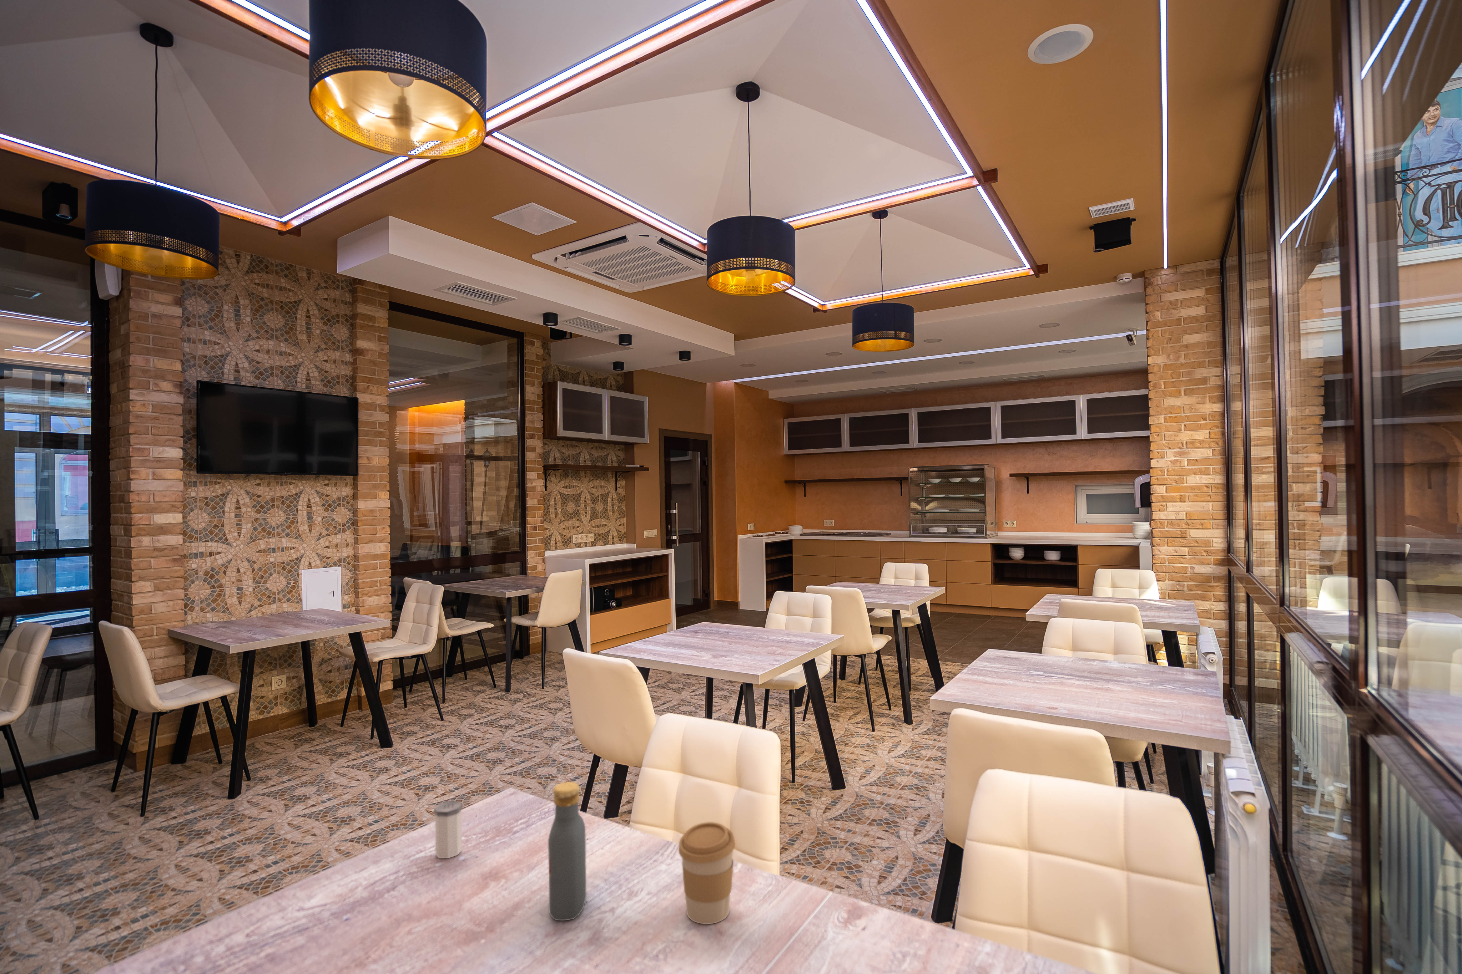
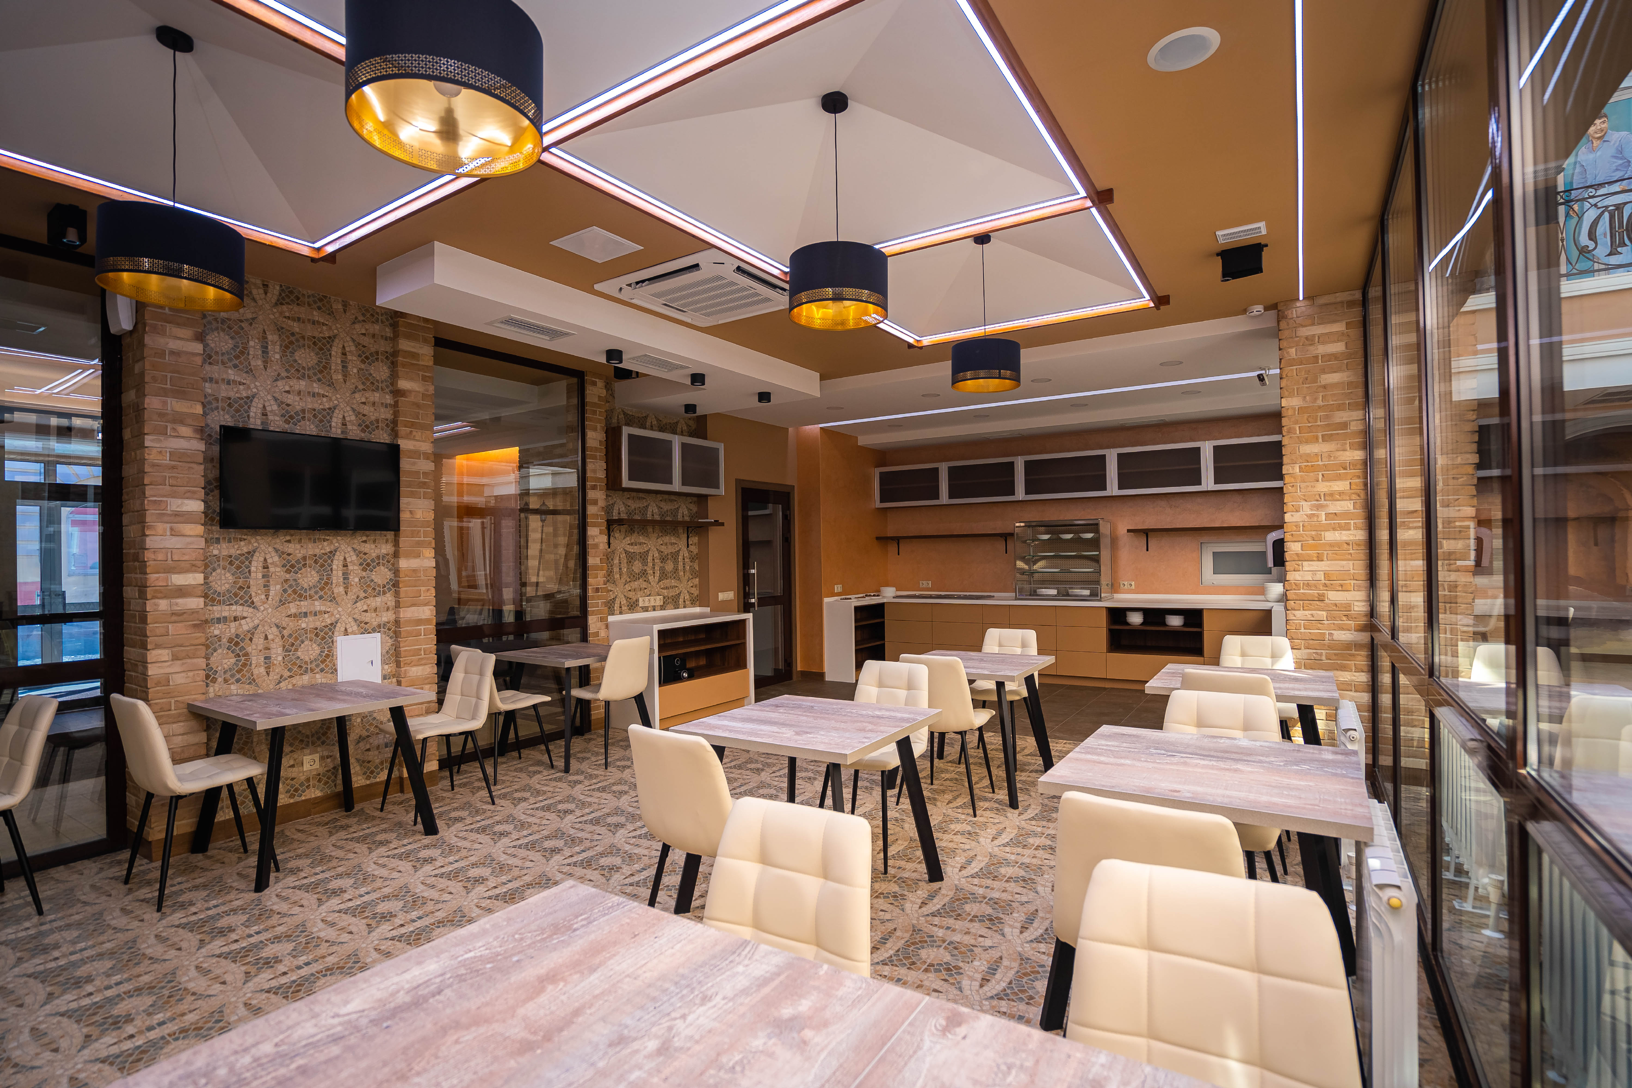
- vodka (567, 846)
- salt shaker (448, 829)
- coffee cup (707, 871)
